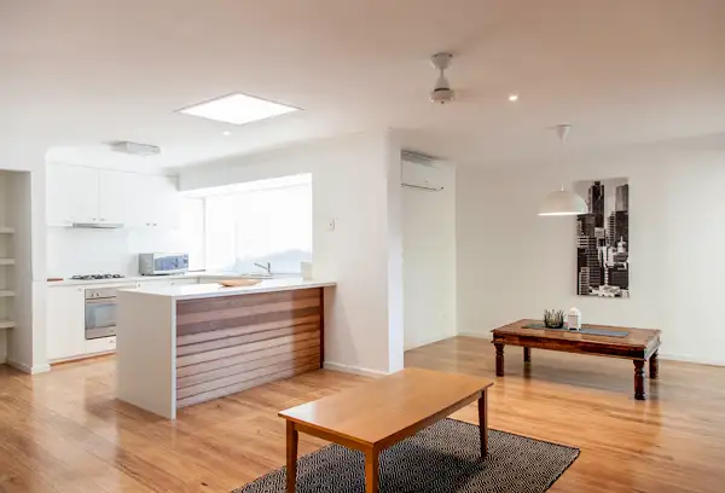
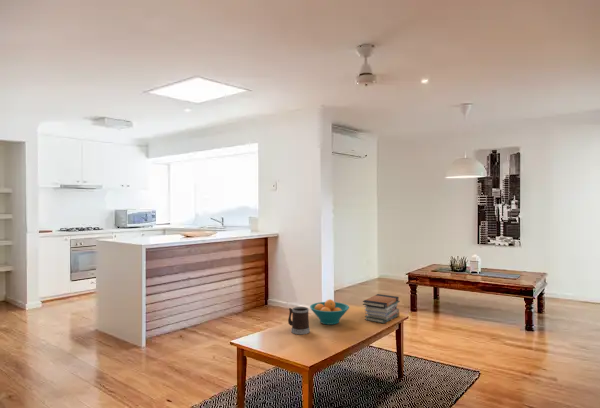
+ mug (298, 319)
+ book stack (381, 308)
+ fruit bowl (329, 310)
